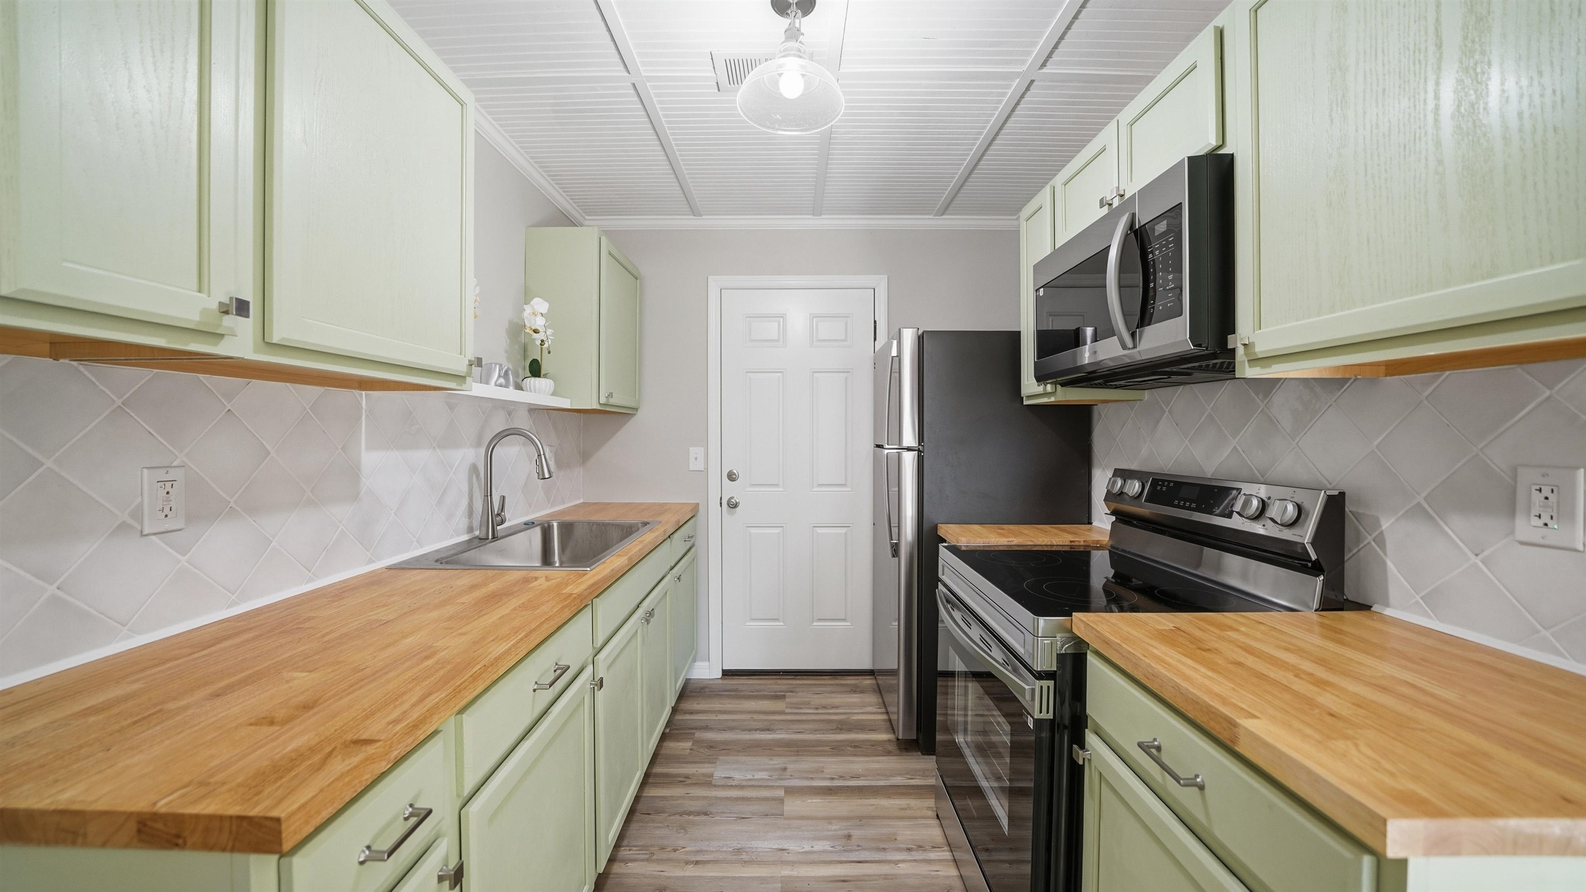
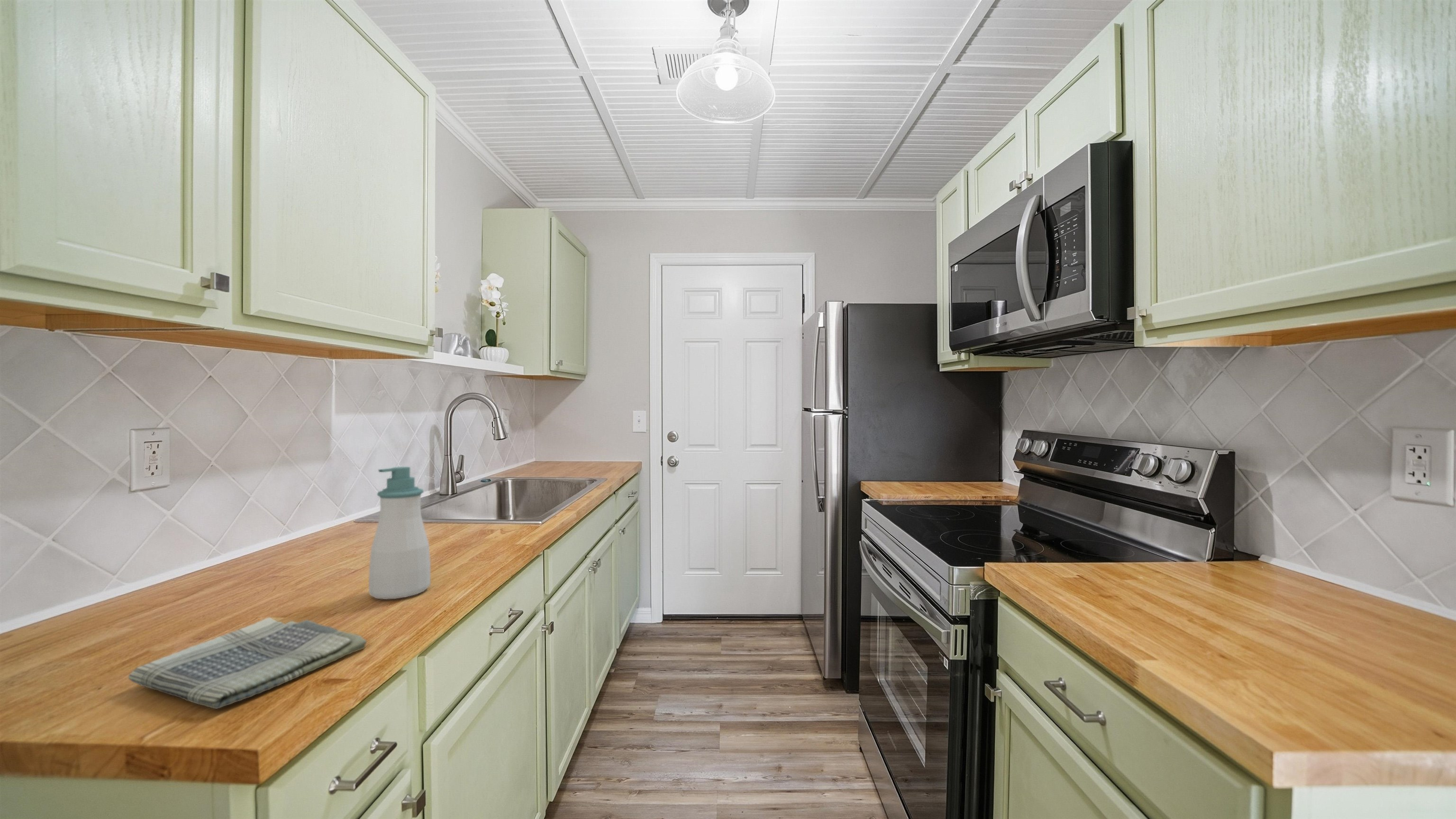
+ dish towel (258, 653)
+ soap bottle (400, 529)
